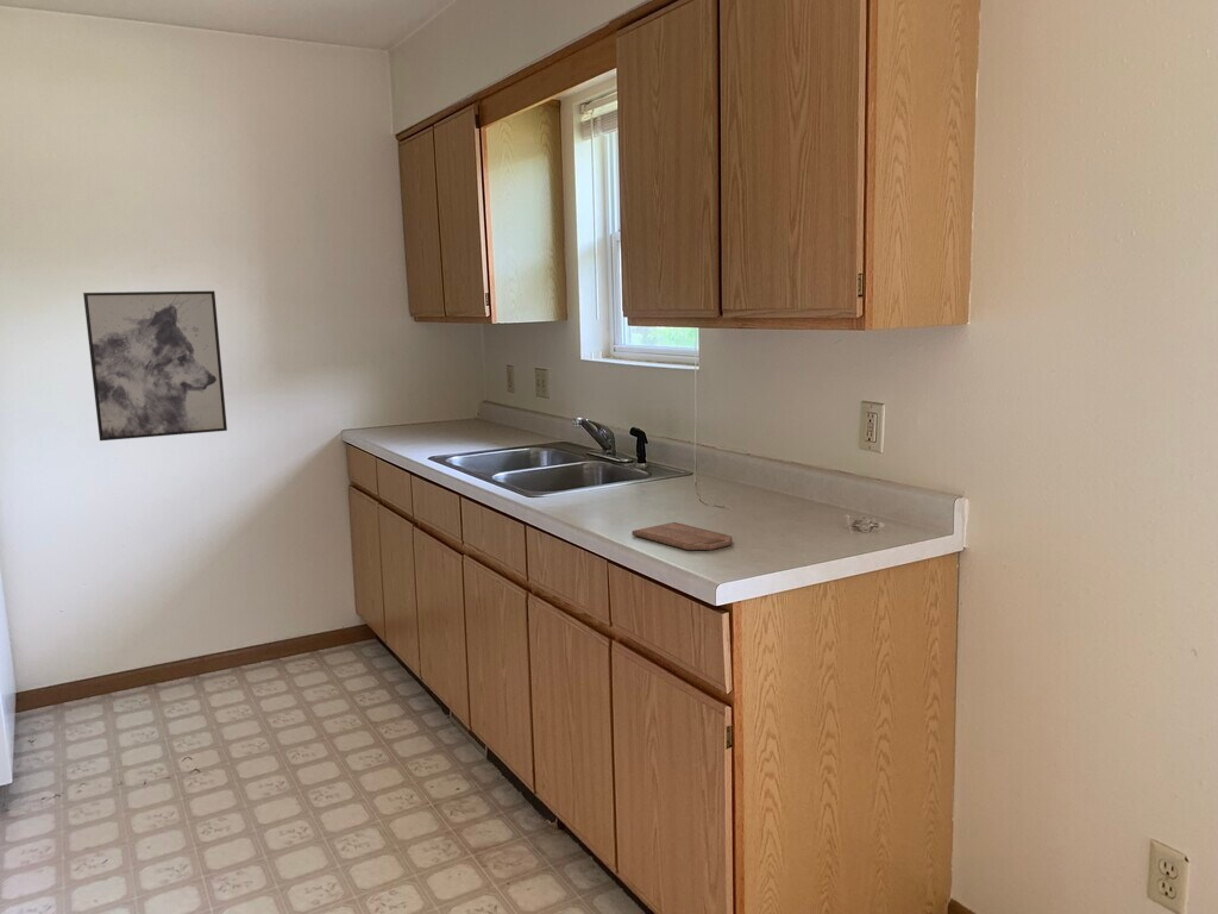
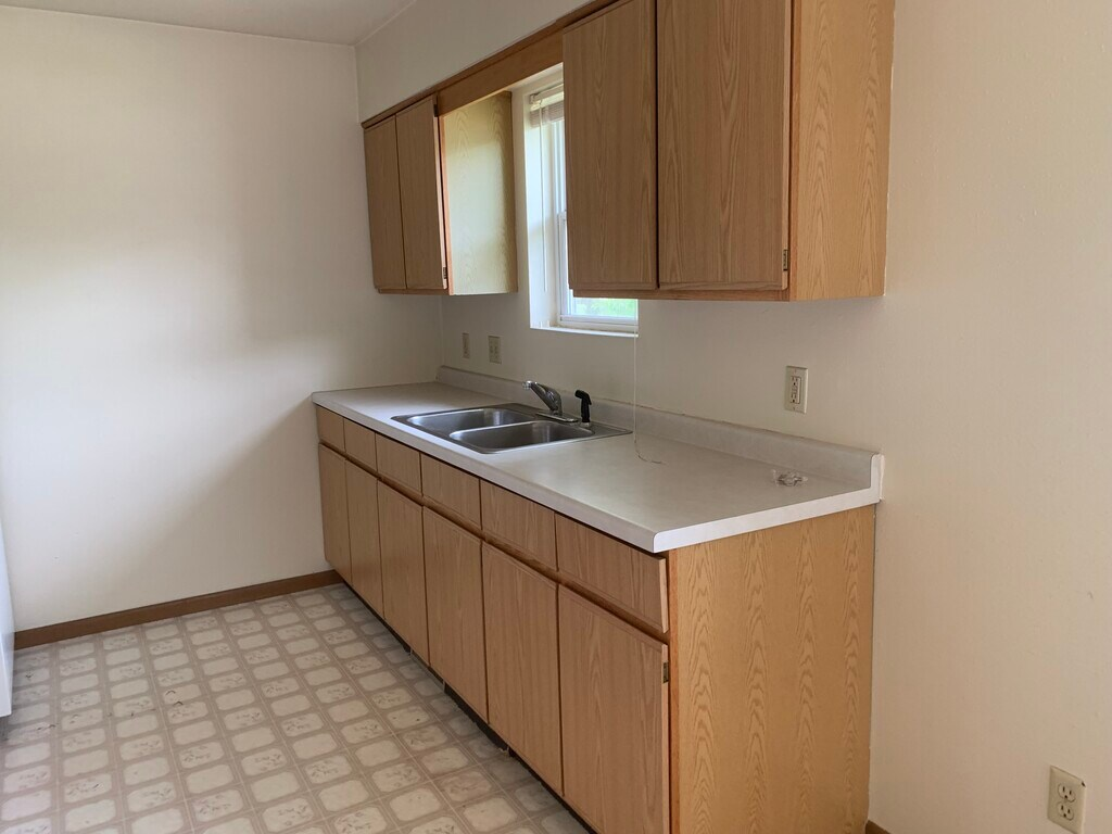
- wall art (157, 364)
- cutting board (685, 536)
